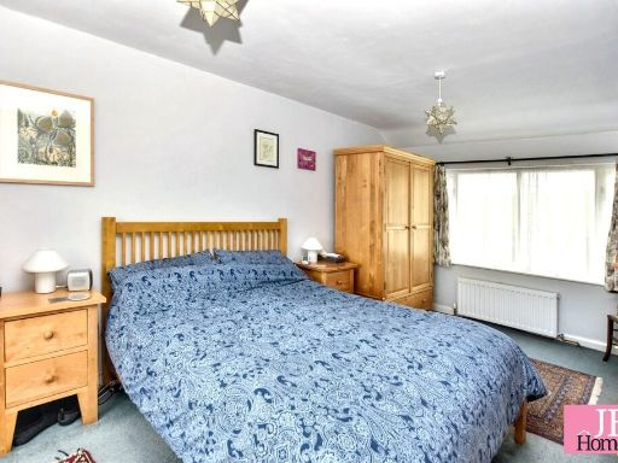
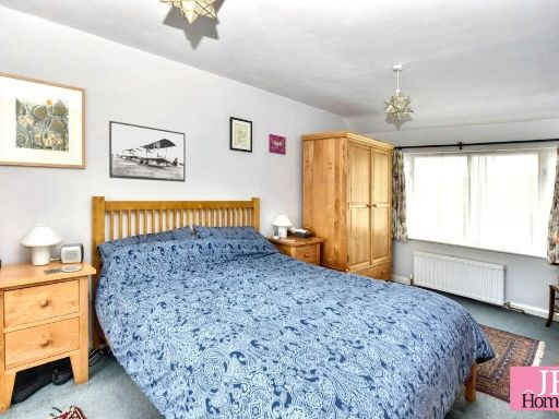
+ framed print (150, 154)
